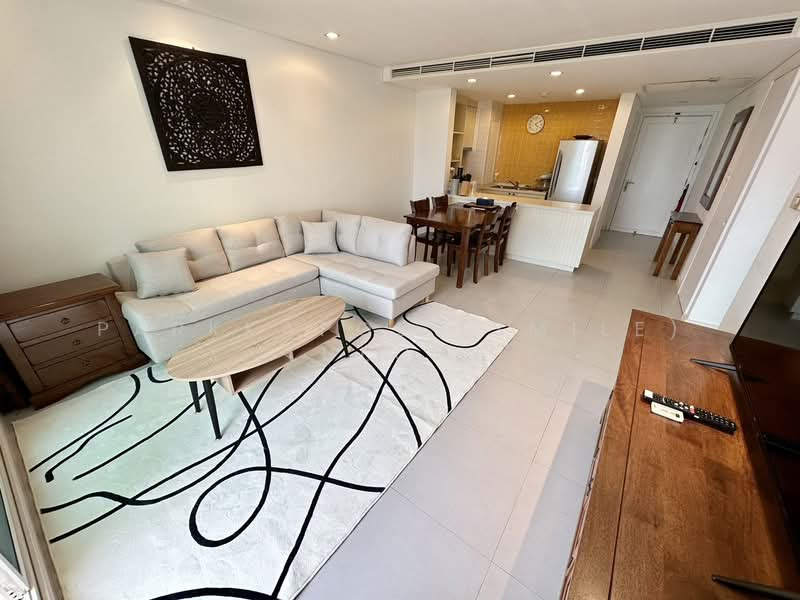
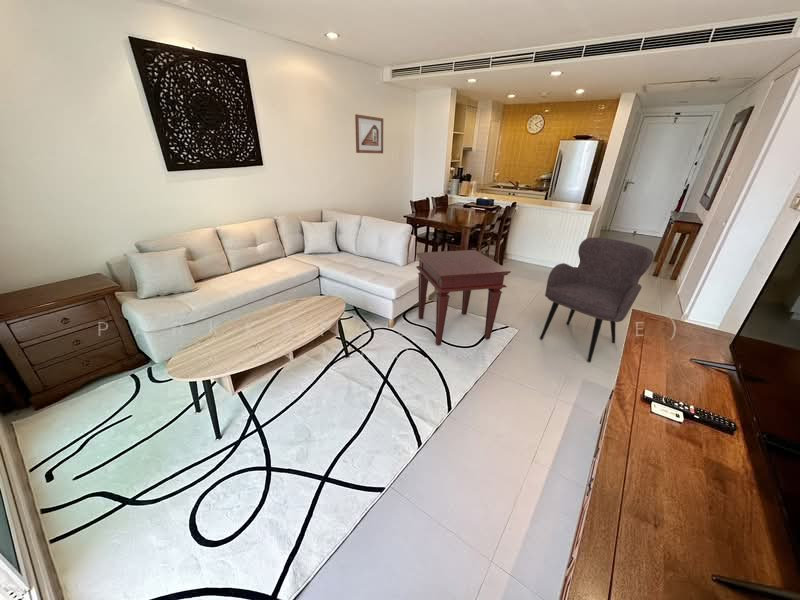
+ side table (454, 291)
+ picture frame (370, 135)
+ armchair (593, 295)
